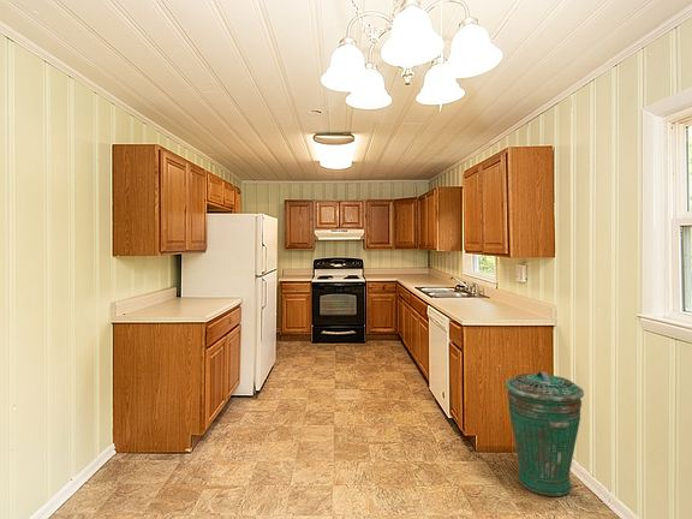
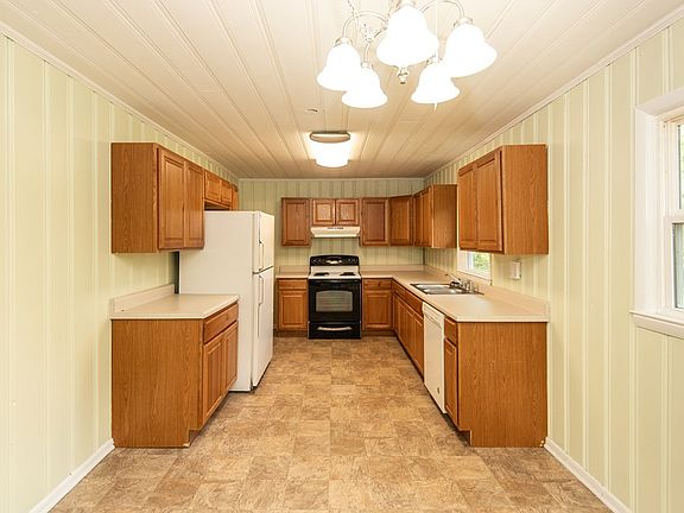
- trash can (543, 428)
